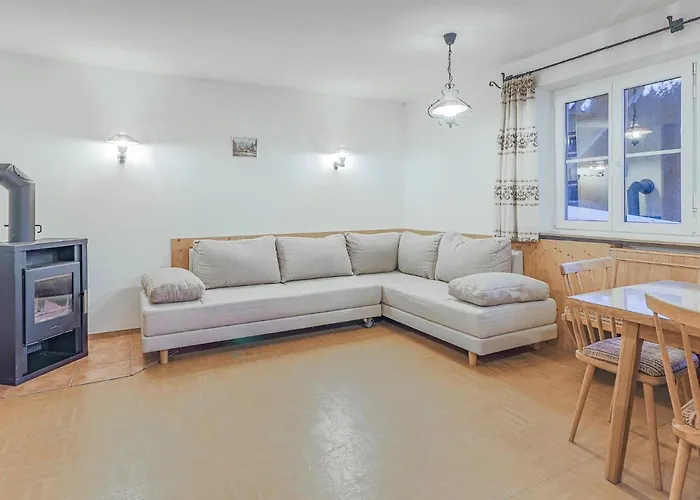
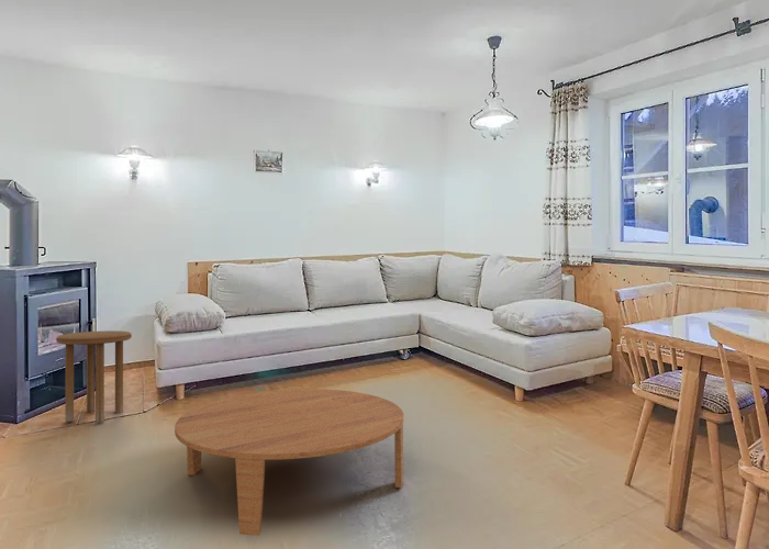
+ side table (96, 376)
+ coffee table (293, 446)
